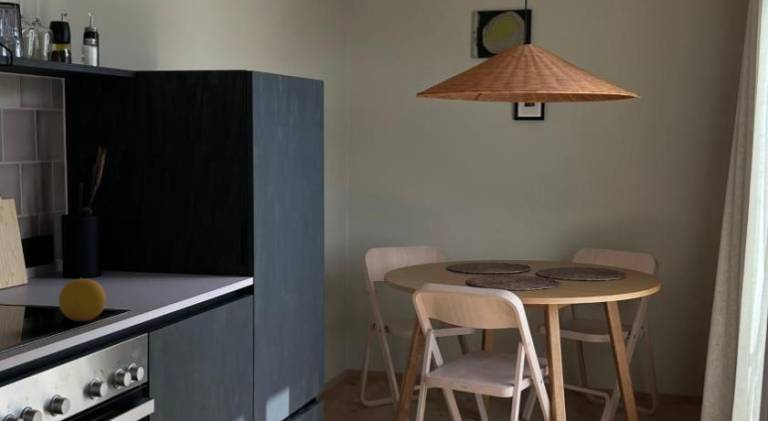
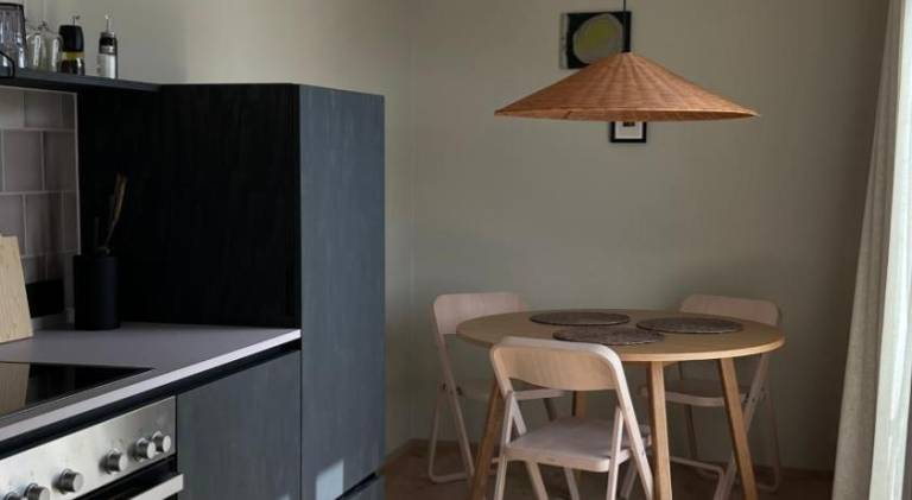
- fruit (82, 299)
